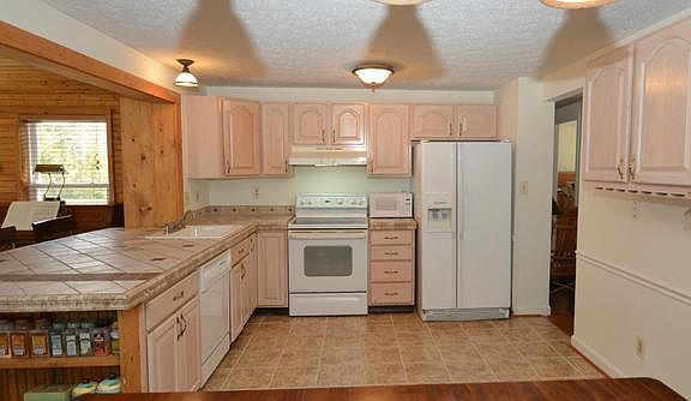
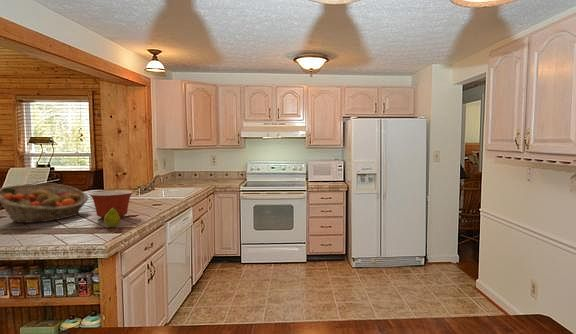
+ mixing bowl (112, 205)
+ fruit (113, 217)
+ fruit basket (44, 201)
